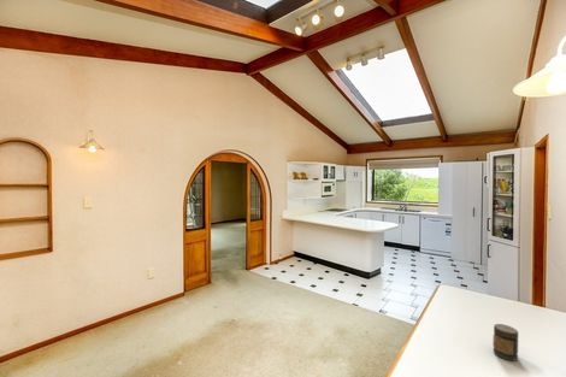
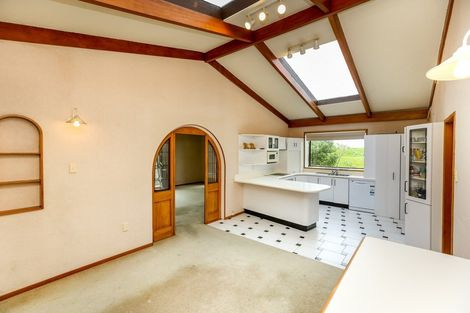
- jar (505, 341)
